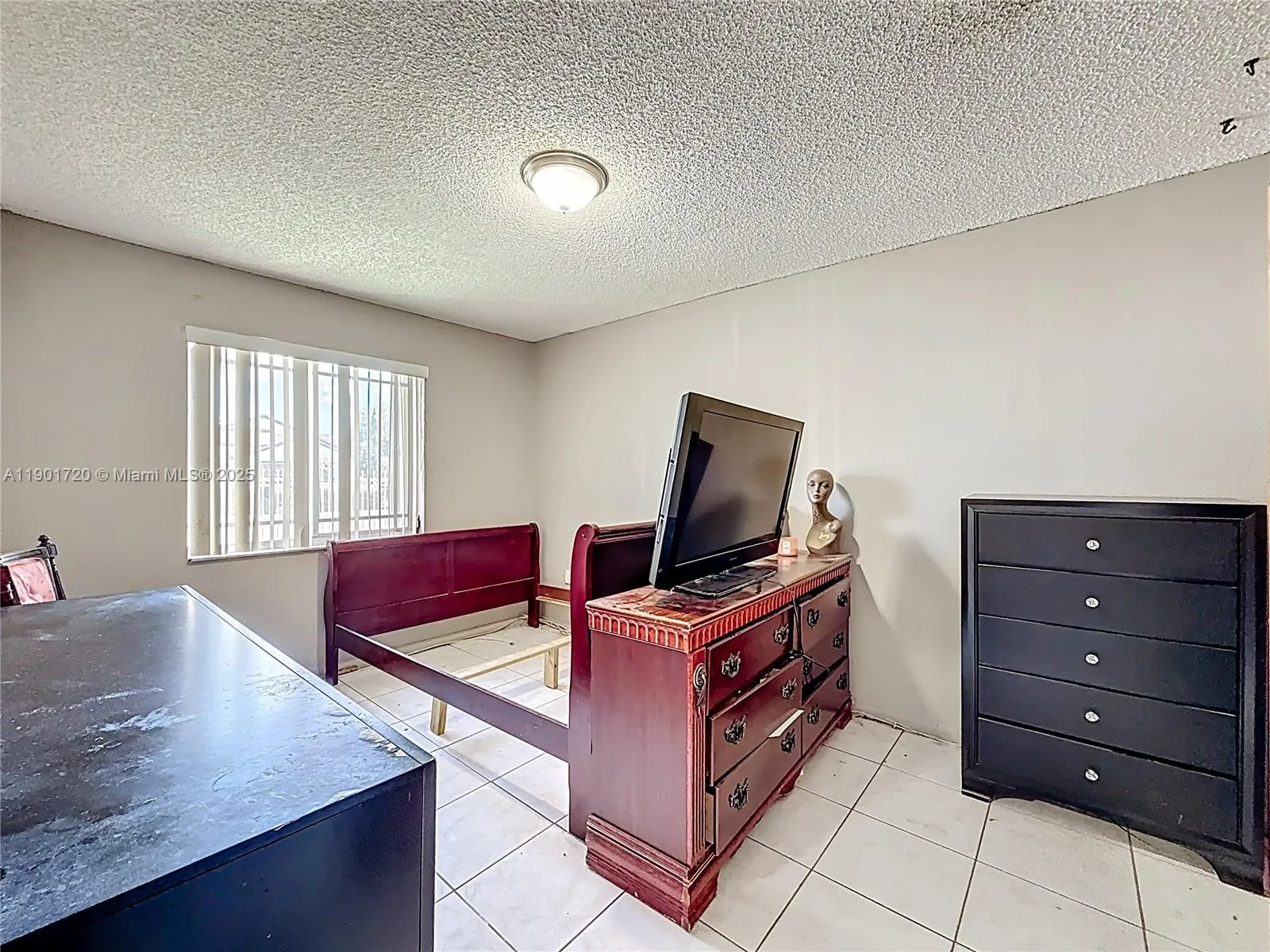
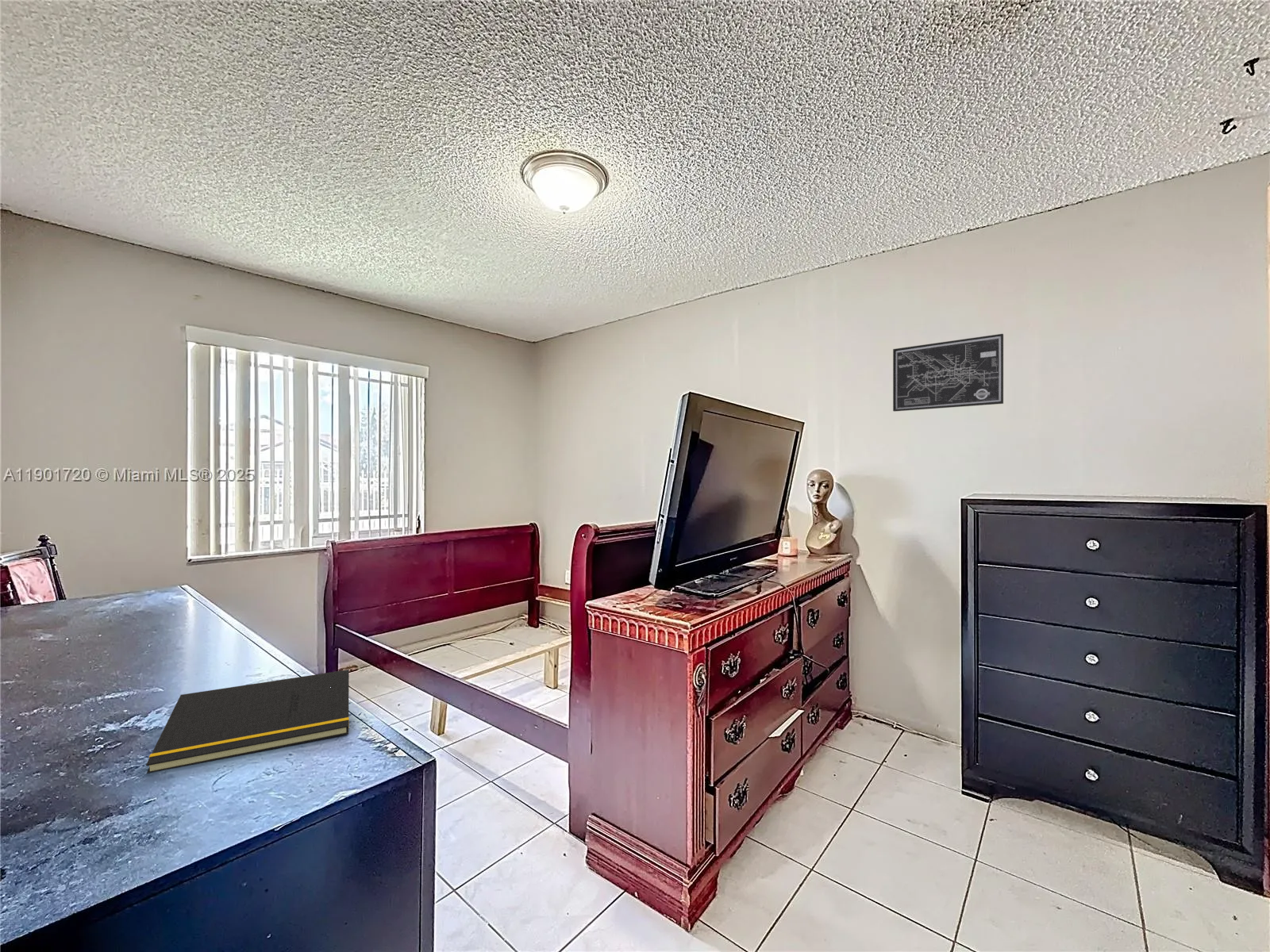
+ wall art (945, 374)
+ notepad (263, 713)
